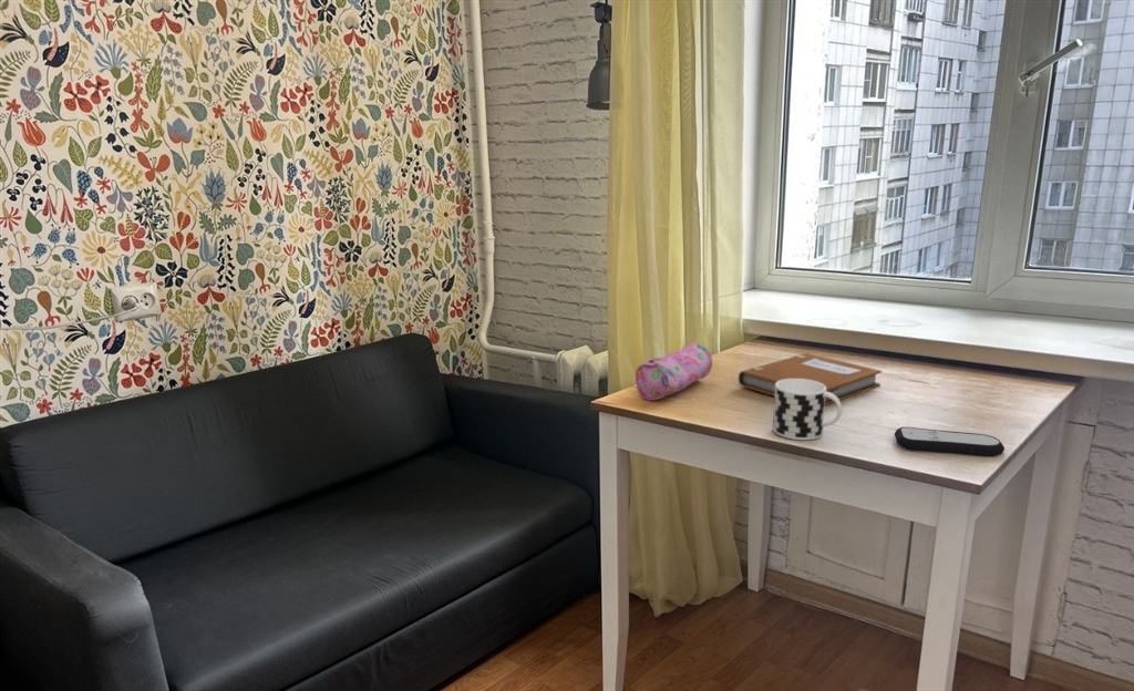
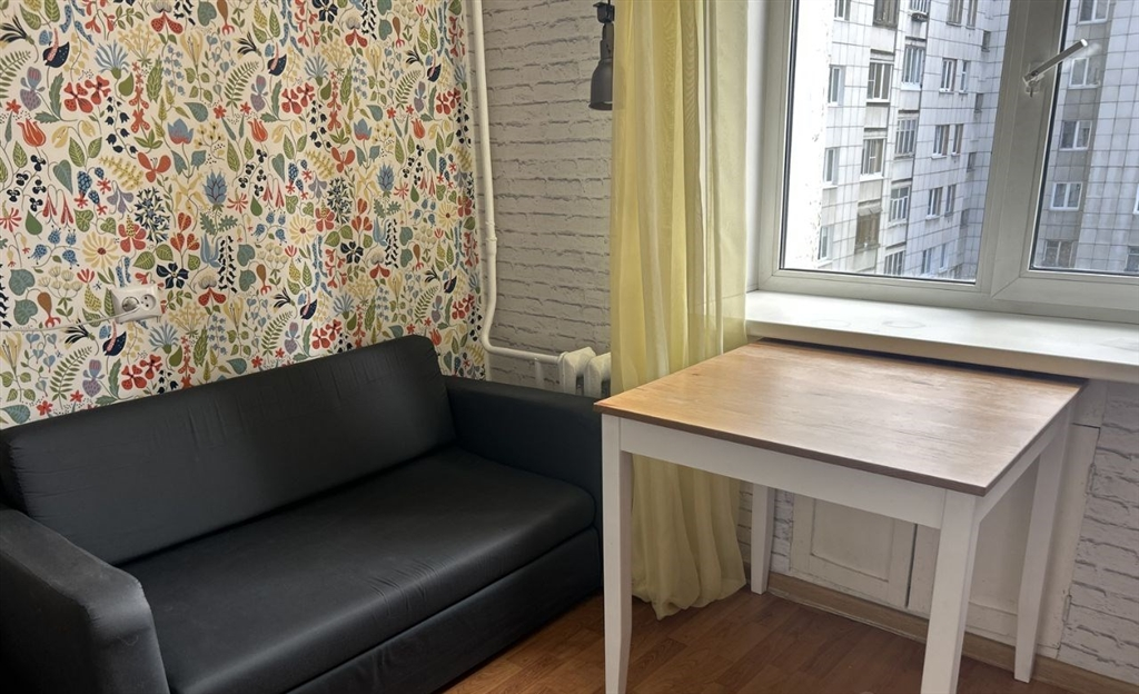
- cup (807, 410)
- remote control (948, 441)
- notebook (811, 377)
- pencil case (673, 370)
